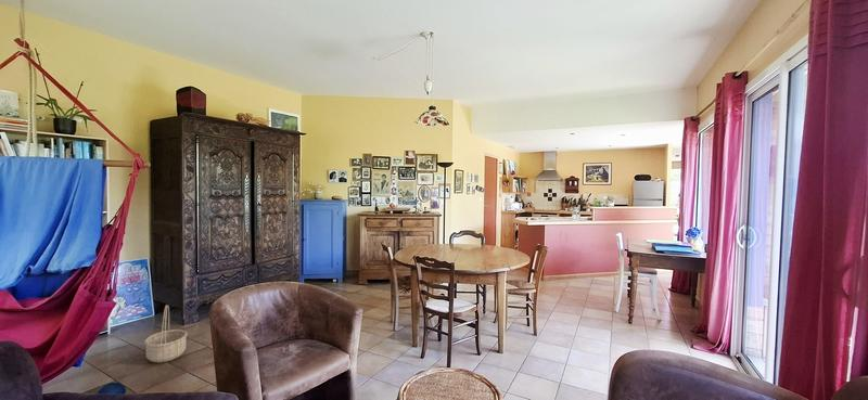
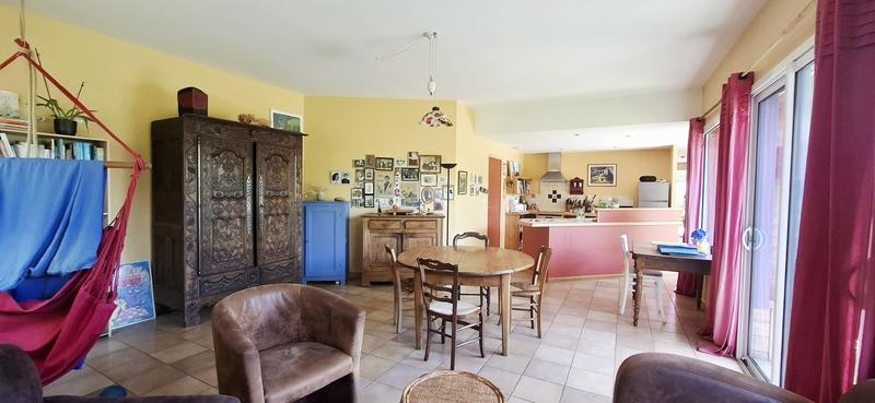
- basket (166, 331)
